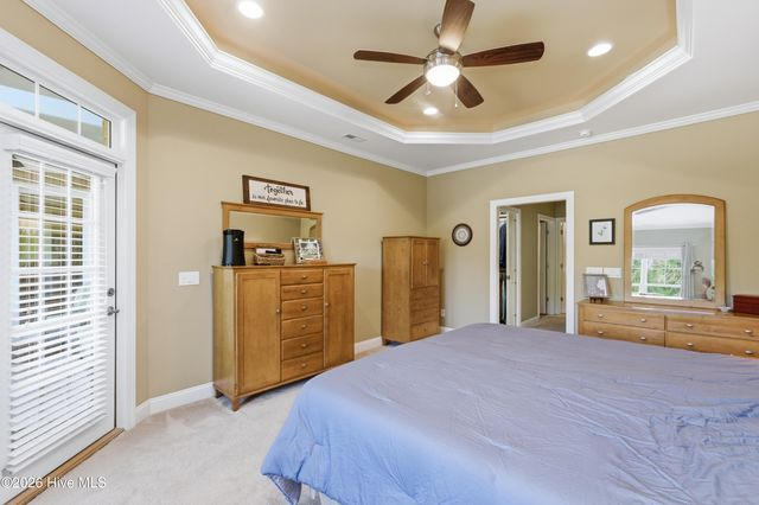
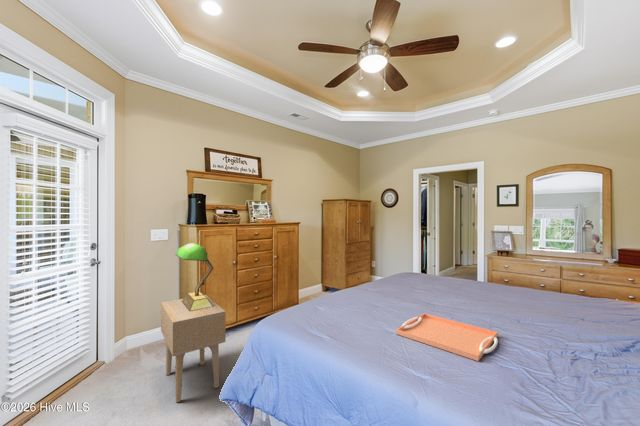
+ serving tray (446, 332)
+ side table (193, 343)
+ table lamp (202, 278)
